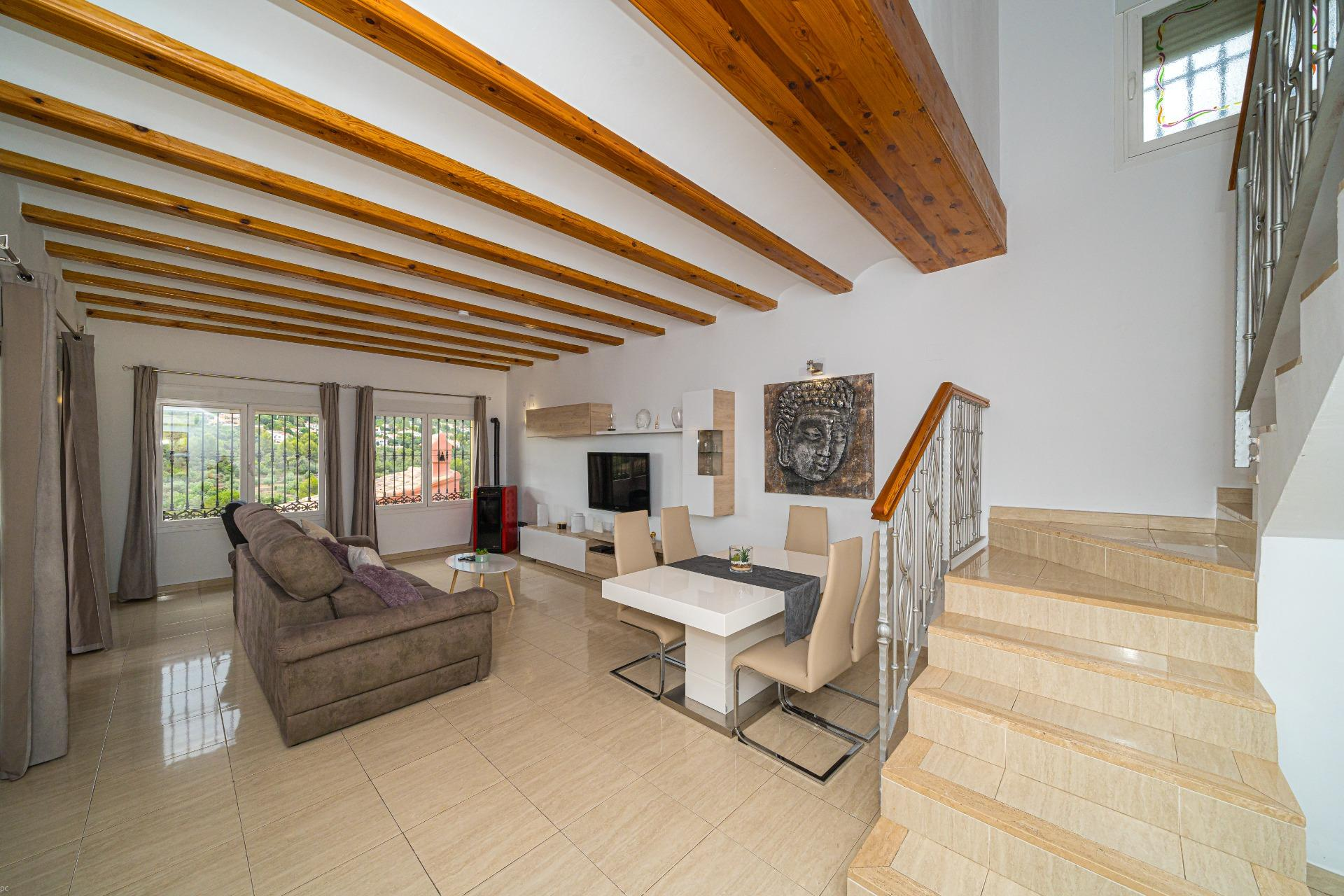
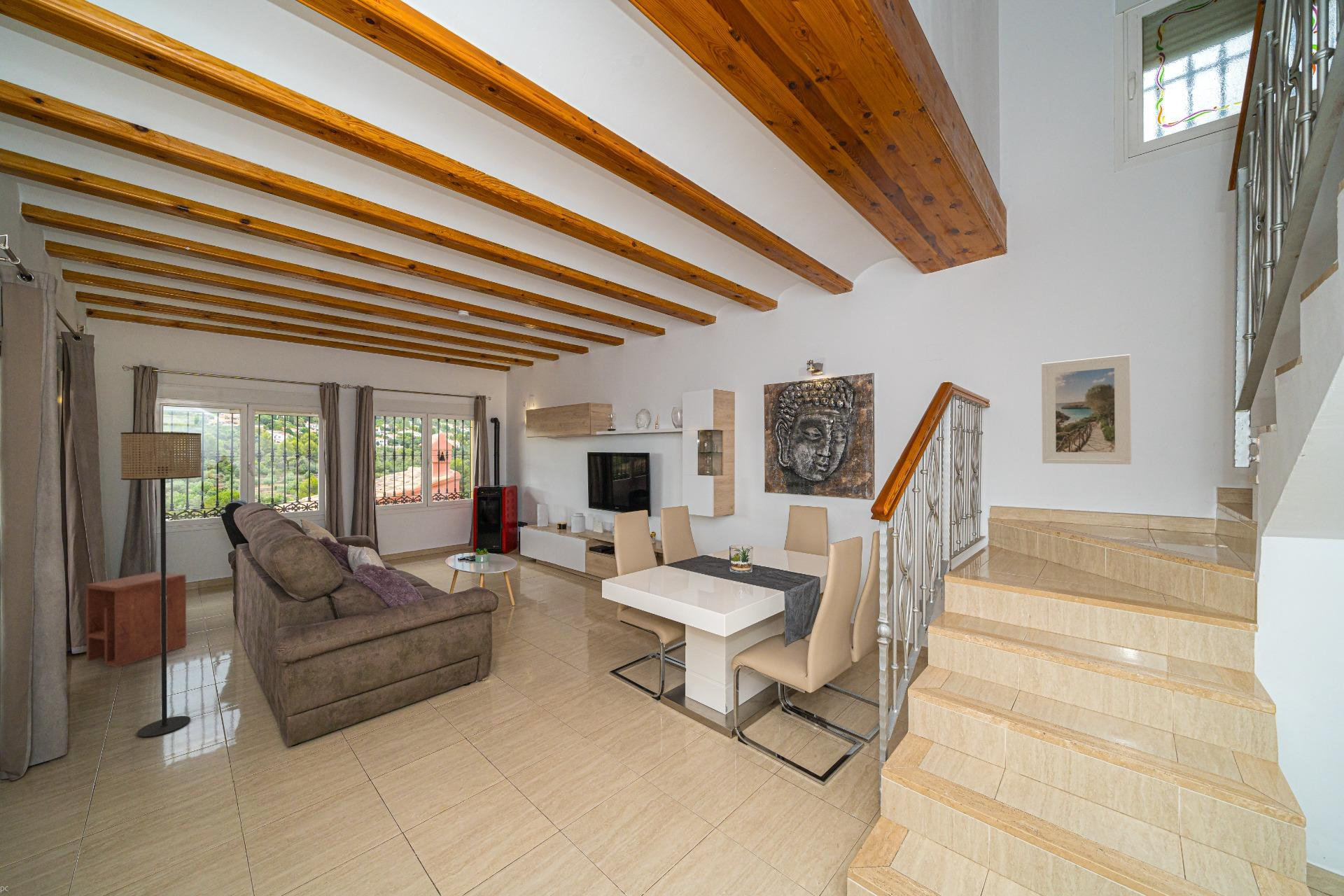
+ side table (138, 616)
+ floor lamp (163, 580)
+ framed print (1084, 411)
